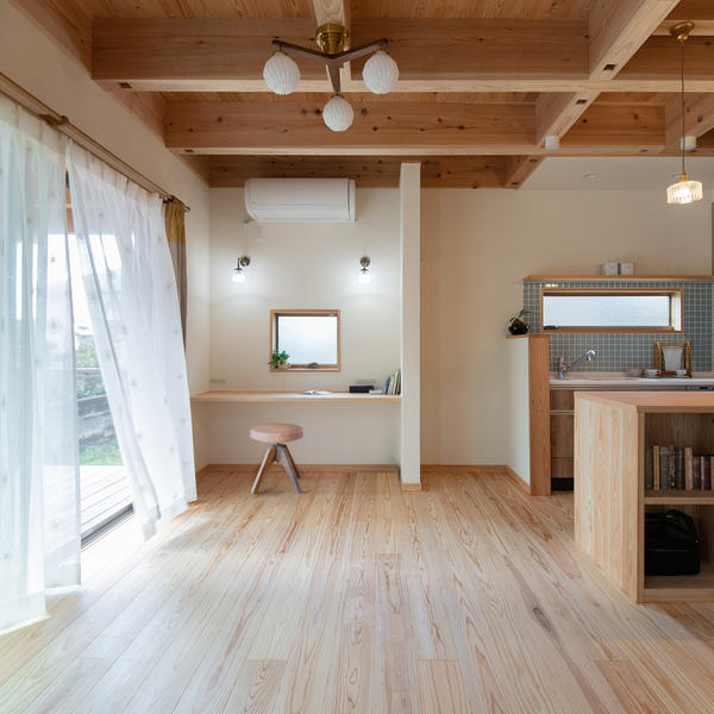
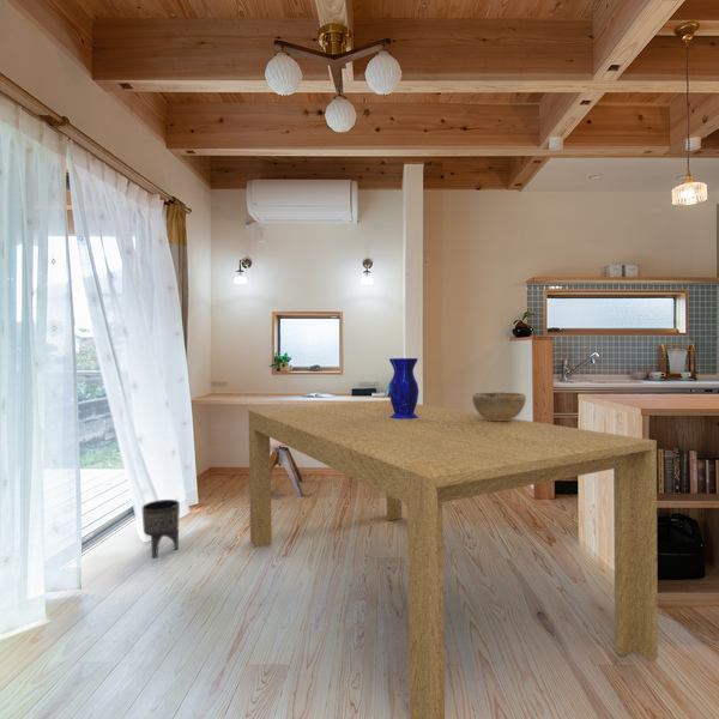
+ planter (161, 527)
+ vase (404, 387)
+ dining table (403, 502)
+ decorative bowl (499, 406)
